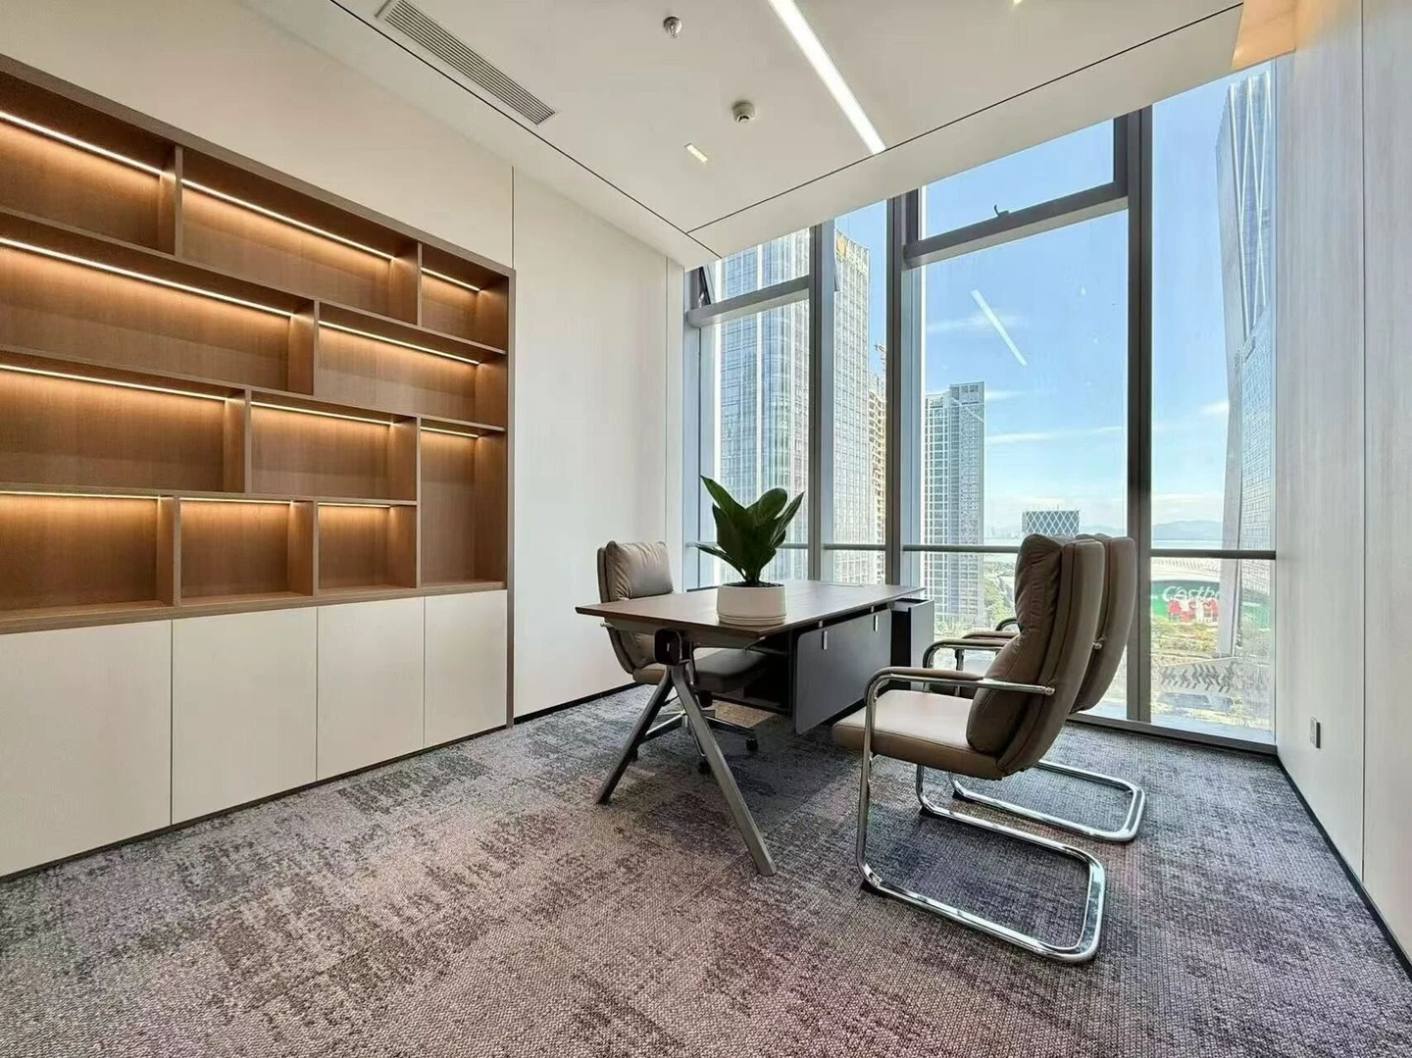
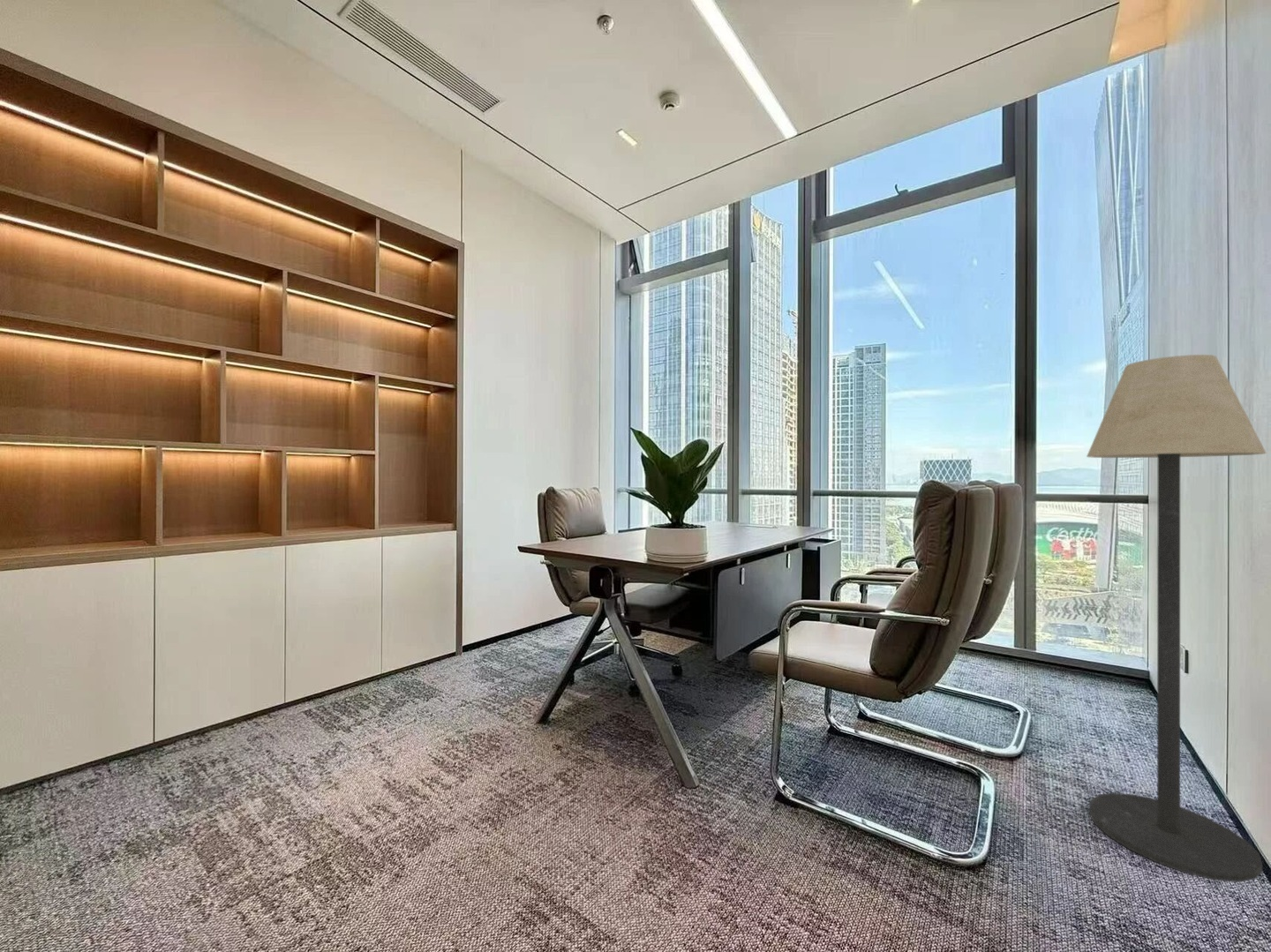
+ floor lamp (1169, 598)
